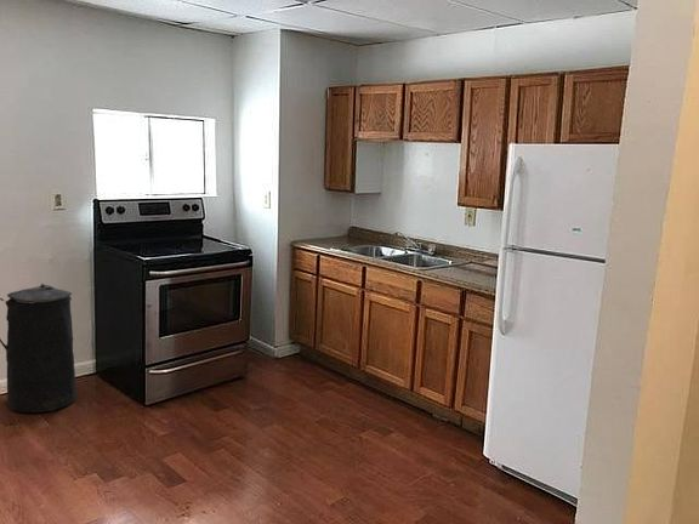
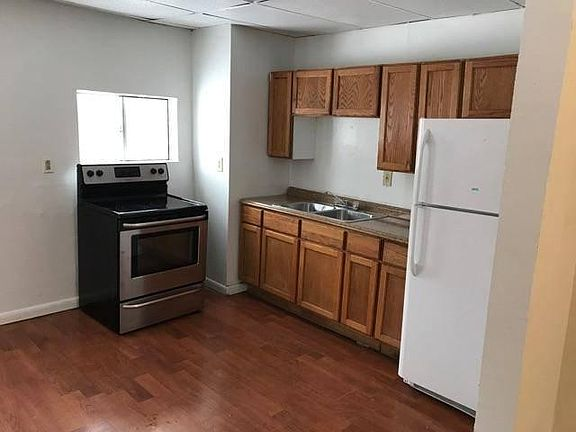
- trash can (34, 344)
